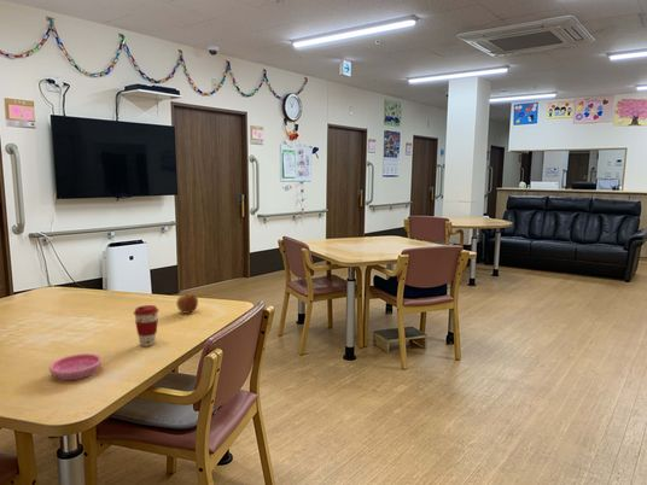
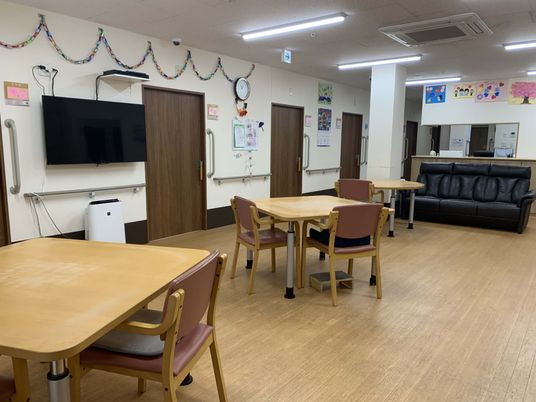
- apple (187, 302)
- coffee cup (146, 325)
- saucer (76, 367)
